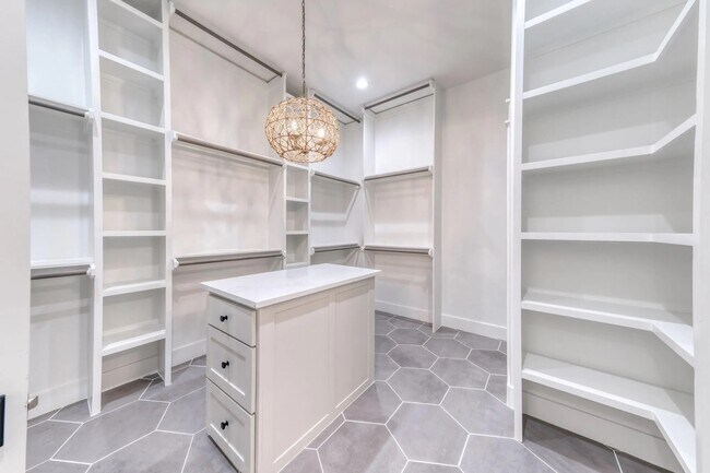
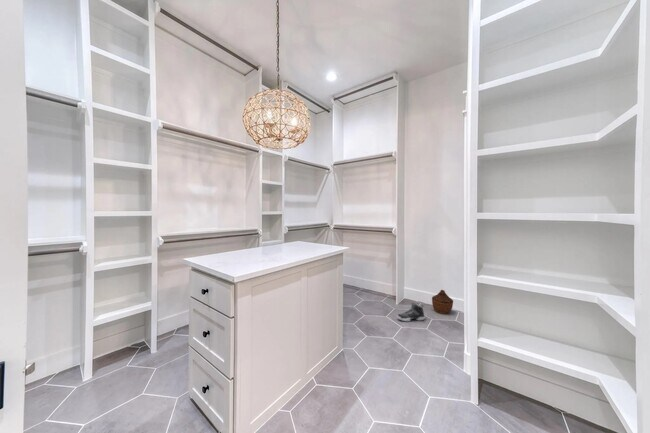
+ woven basket (442, 300)
+ sneaker (410, 311)
